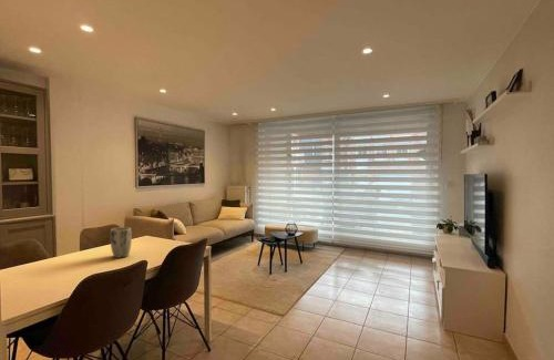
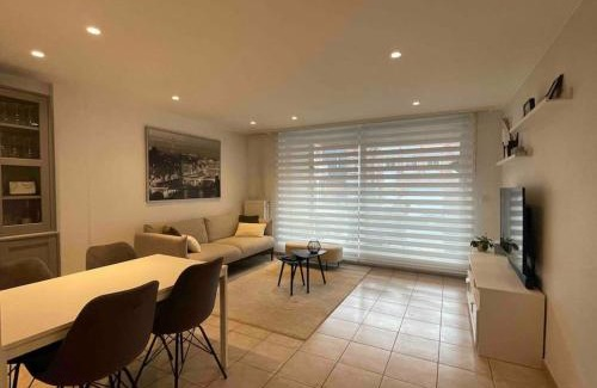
- plant pot (121, 241)
